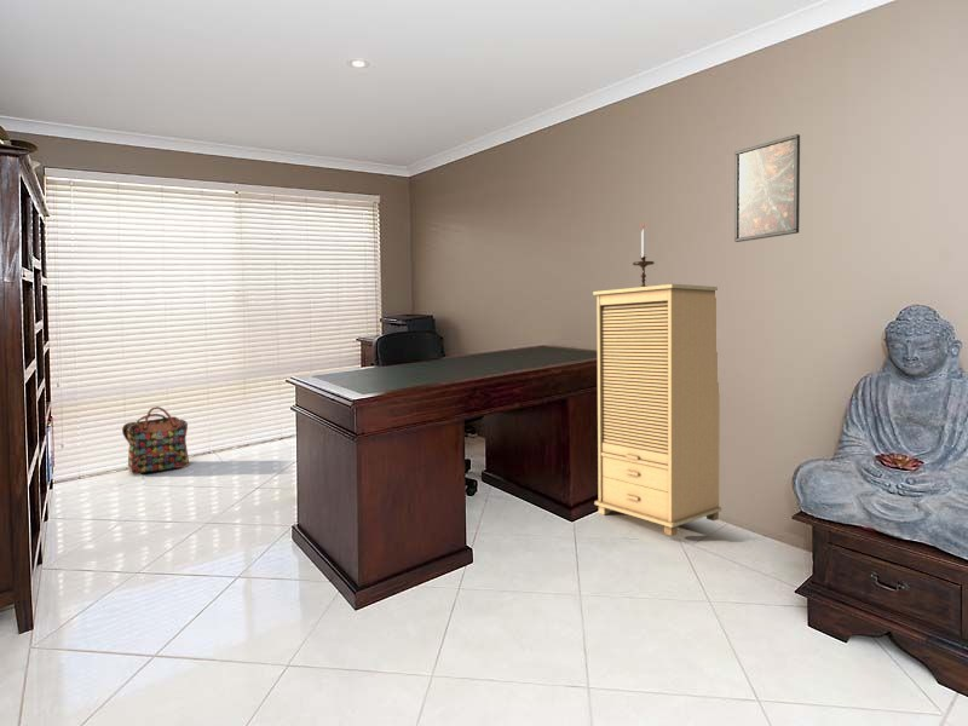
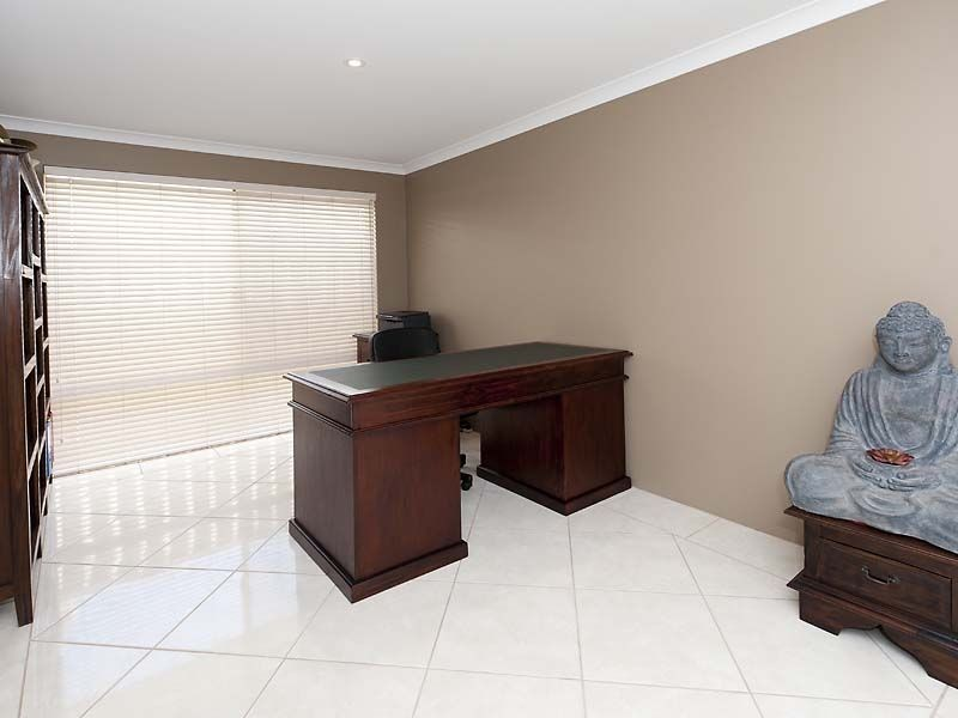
- cabinet (656, 403)
- backpack (155, 438)
- candlestick (643, 255)
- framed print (765, 190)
